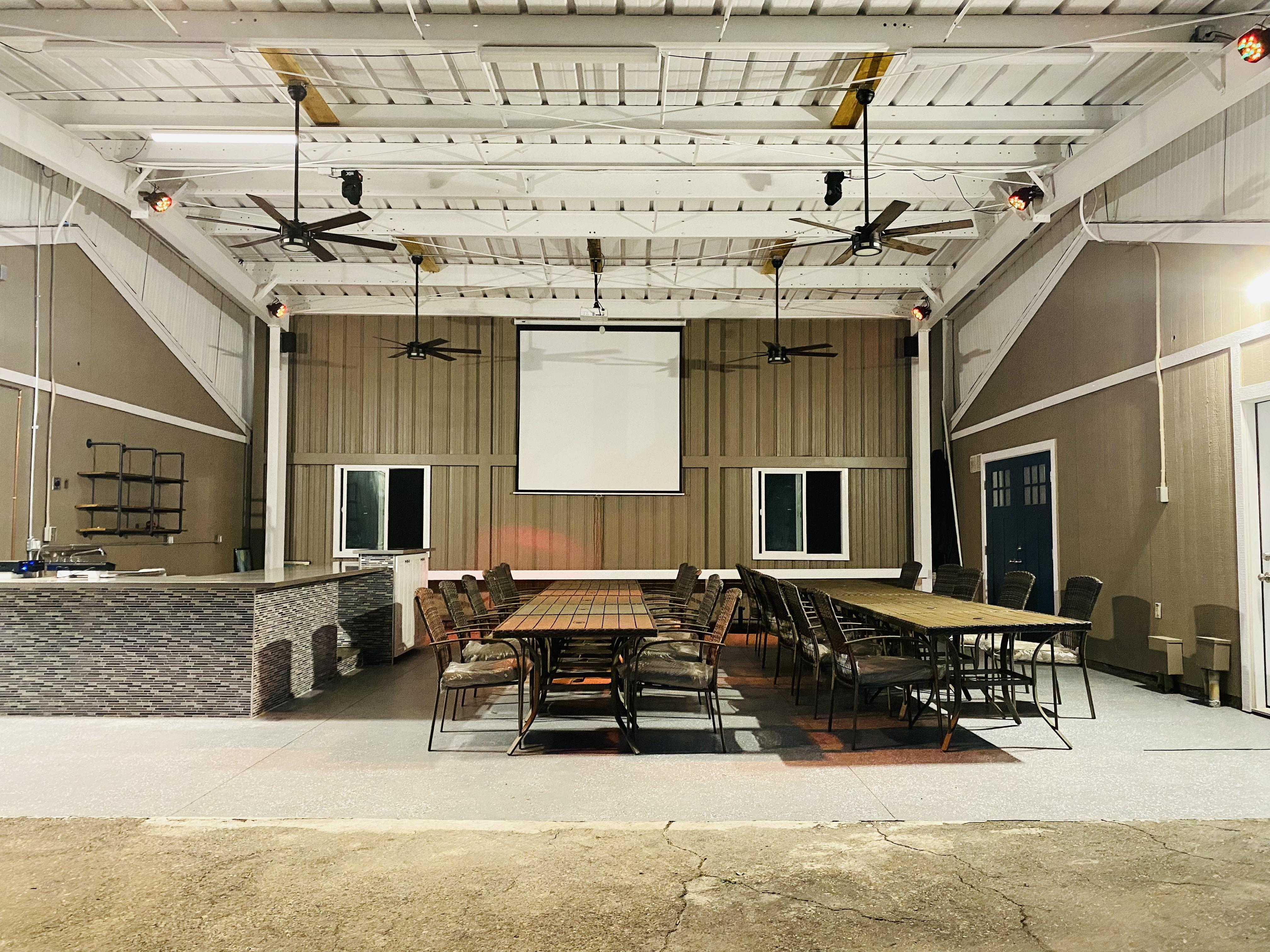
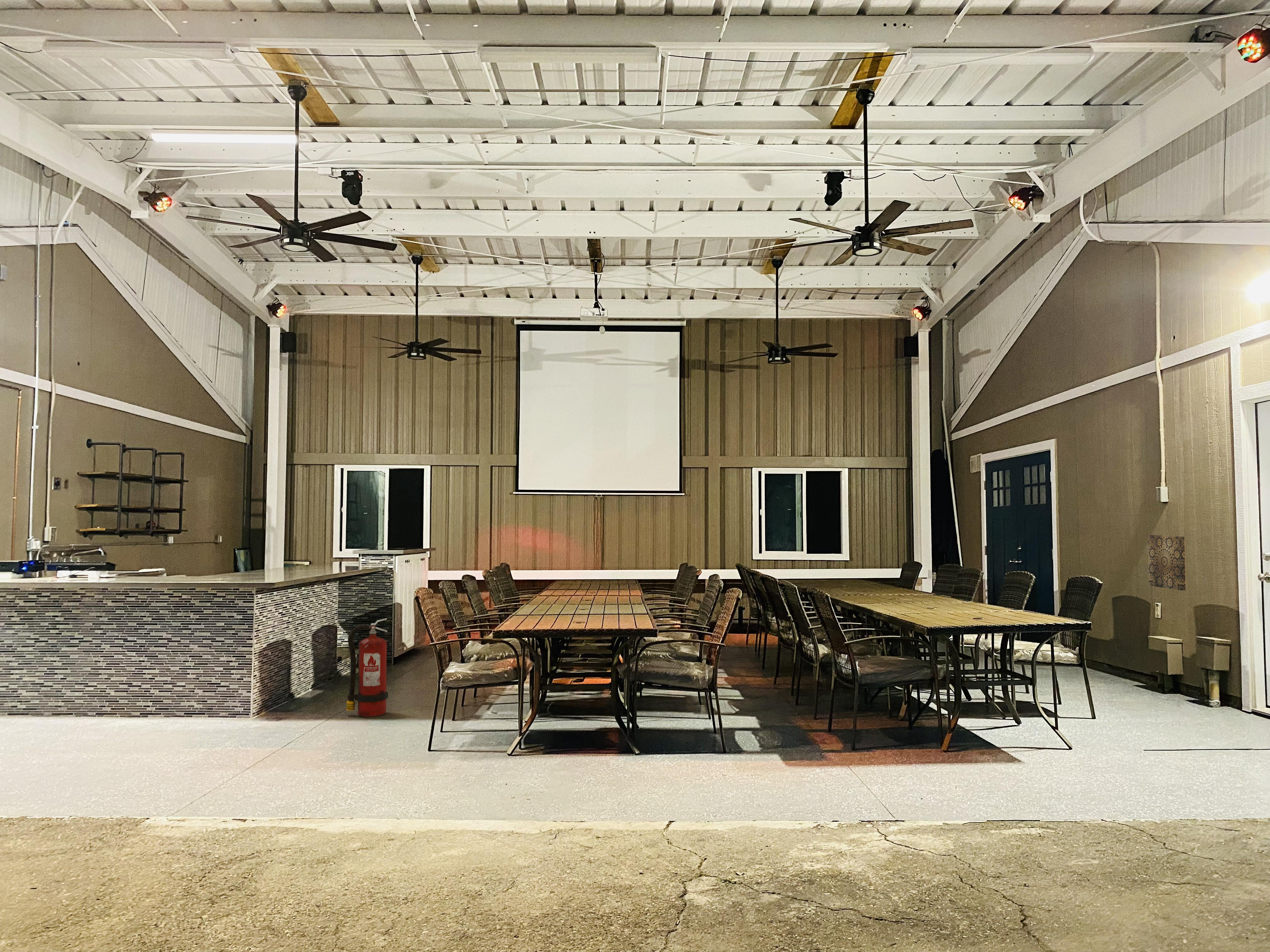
+ fire extinguisher (368, 666)
+ wall art (1166, 562)
